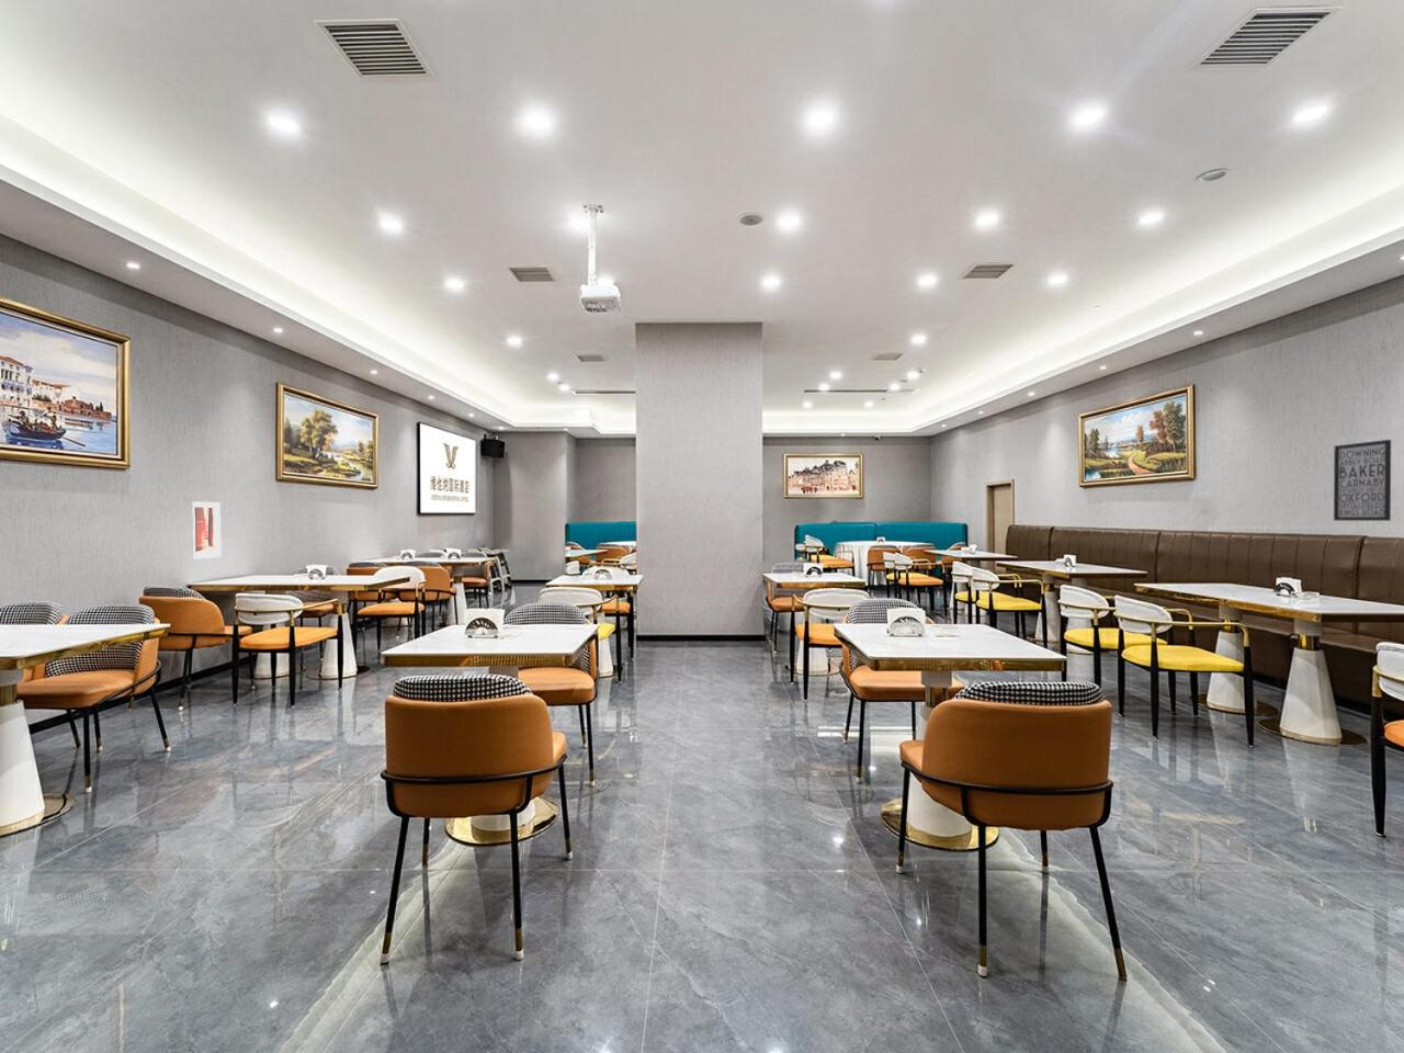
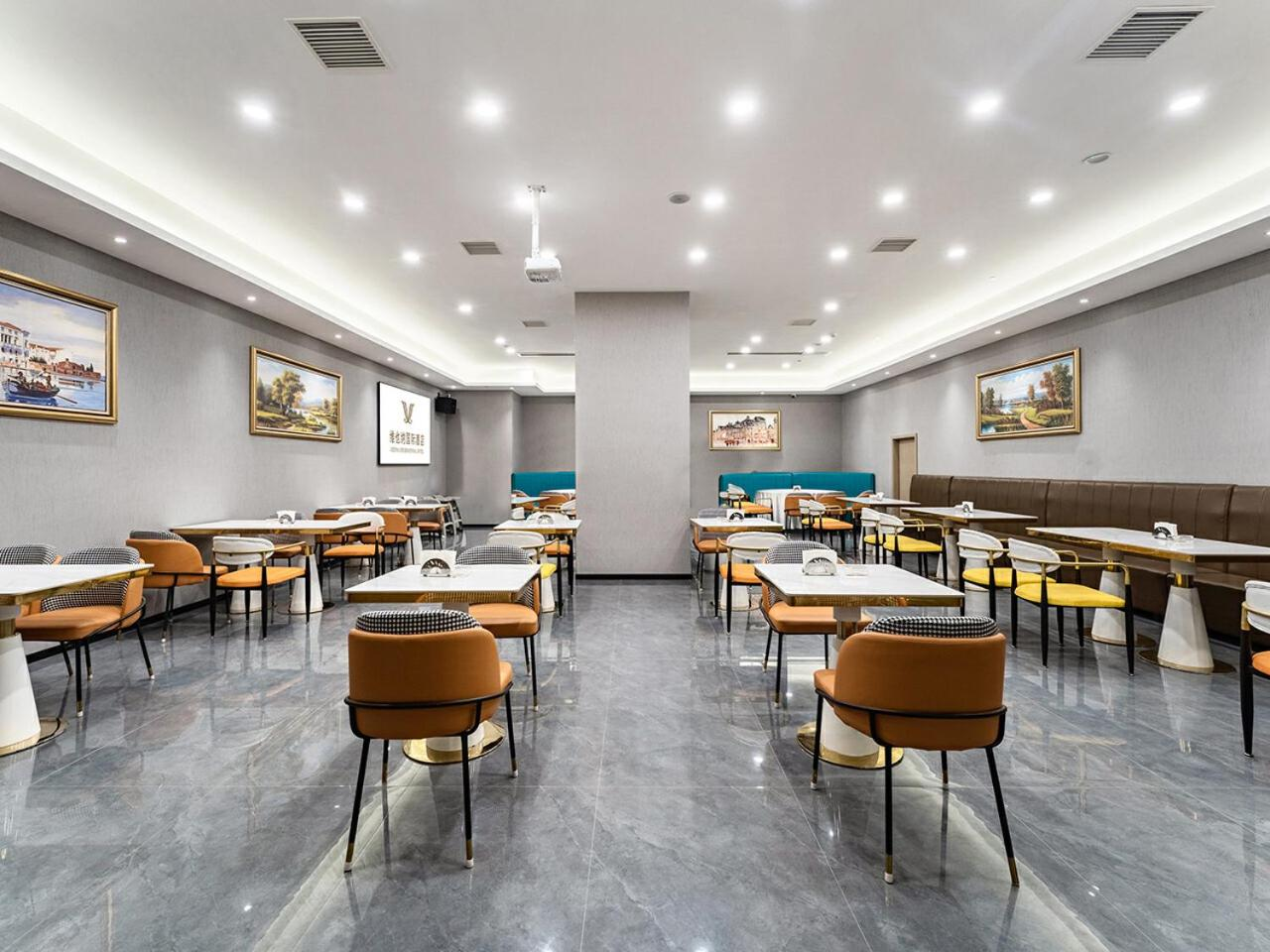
- wall art (1361, 481)
- wall art (207, 530)
